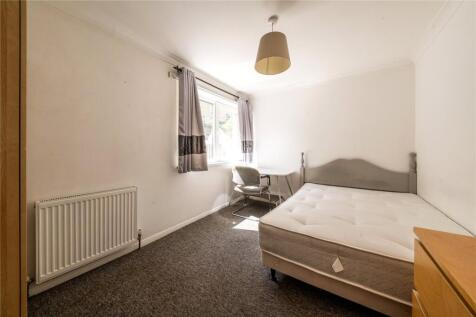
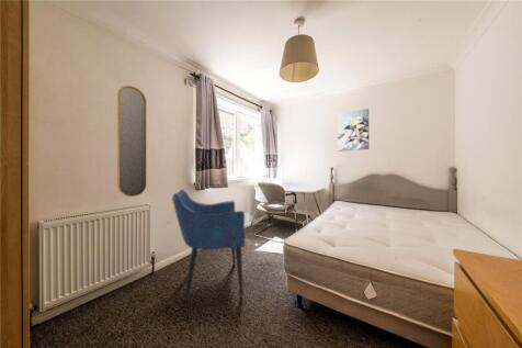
+ home mirror (132, 142)
+ armchair (207, 236)
+ wall art (352, 131)
